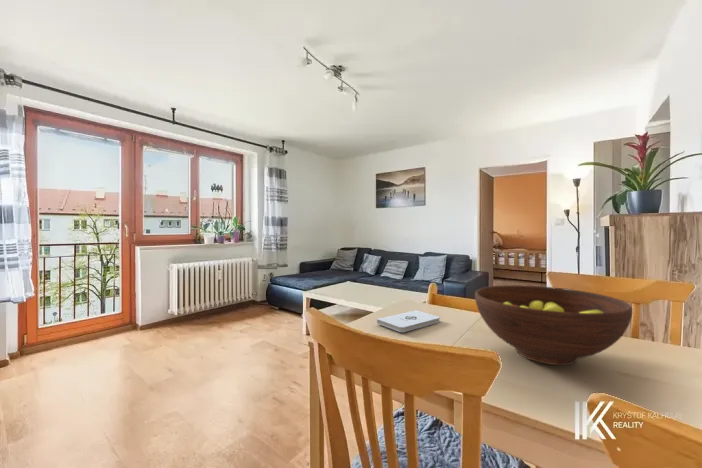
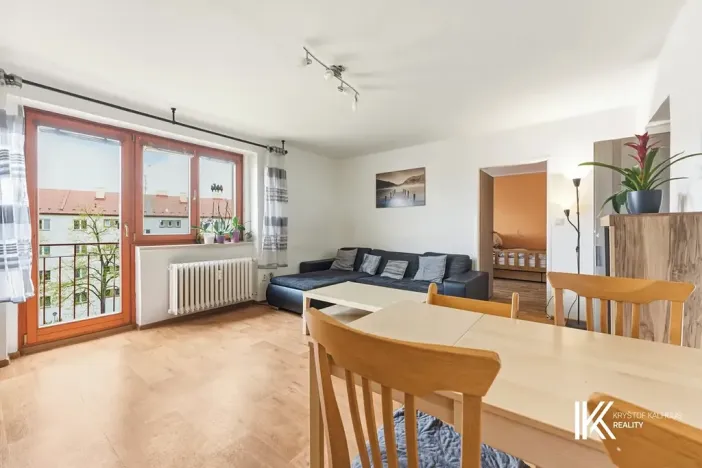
- fruit bowl (544, 326)
- notepad (409, 320)
